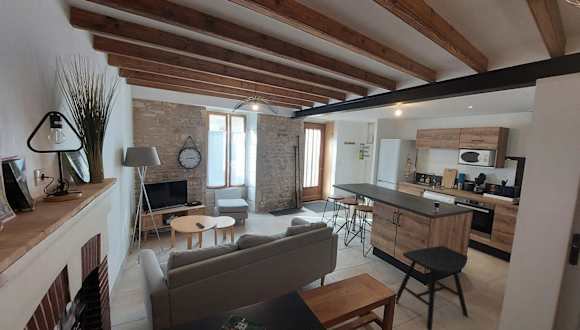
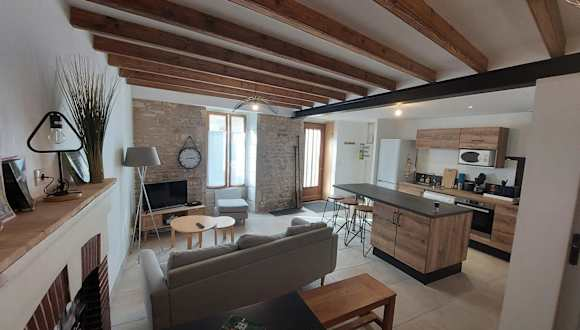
- stool (432, 281)
